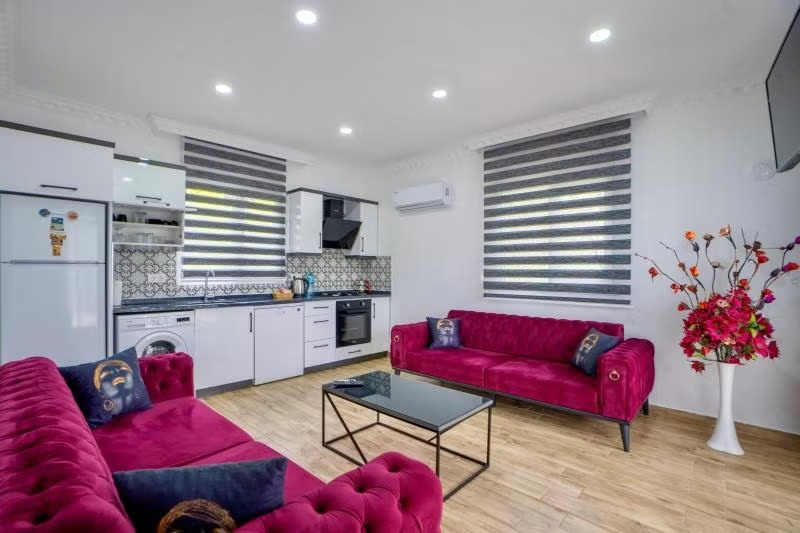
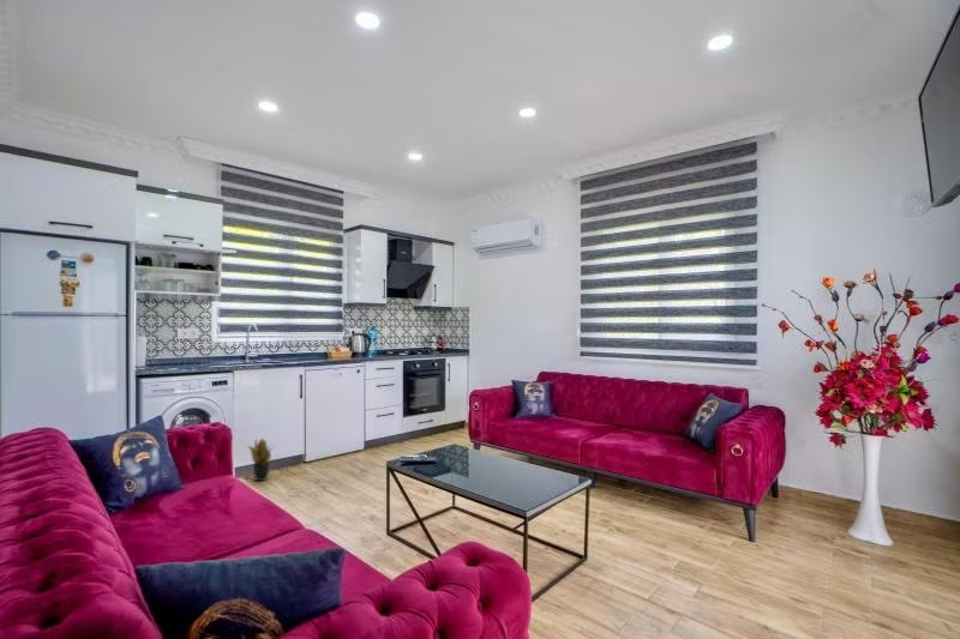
+ potted plant (262, 457)
